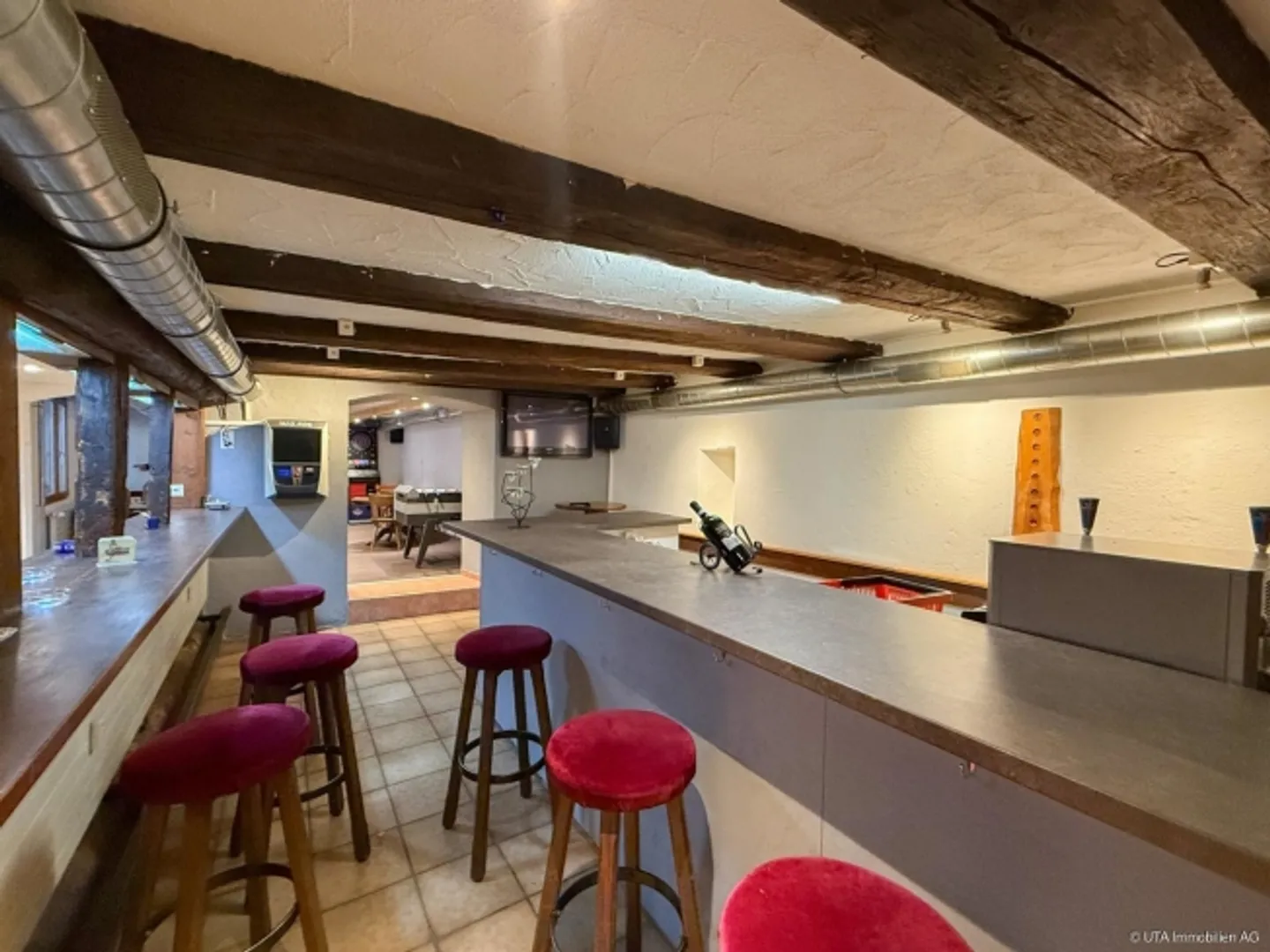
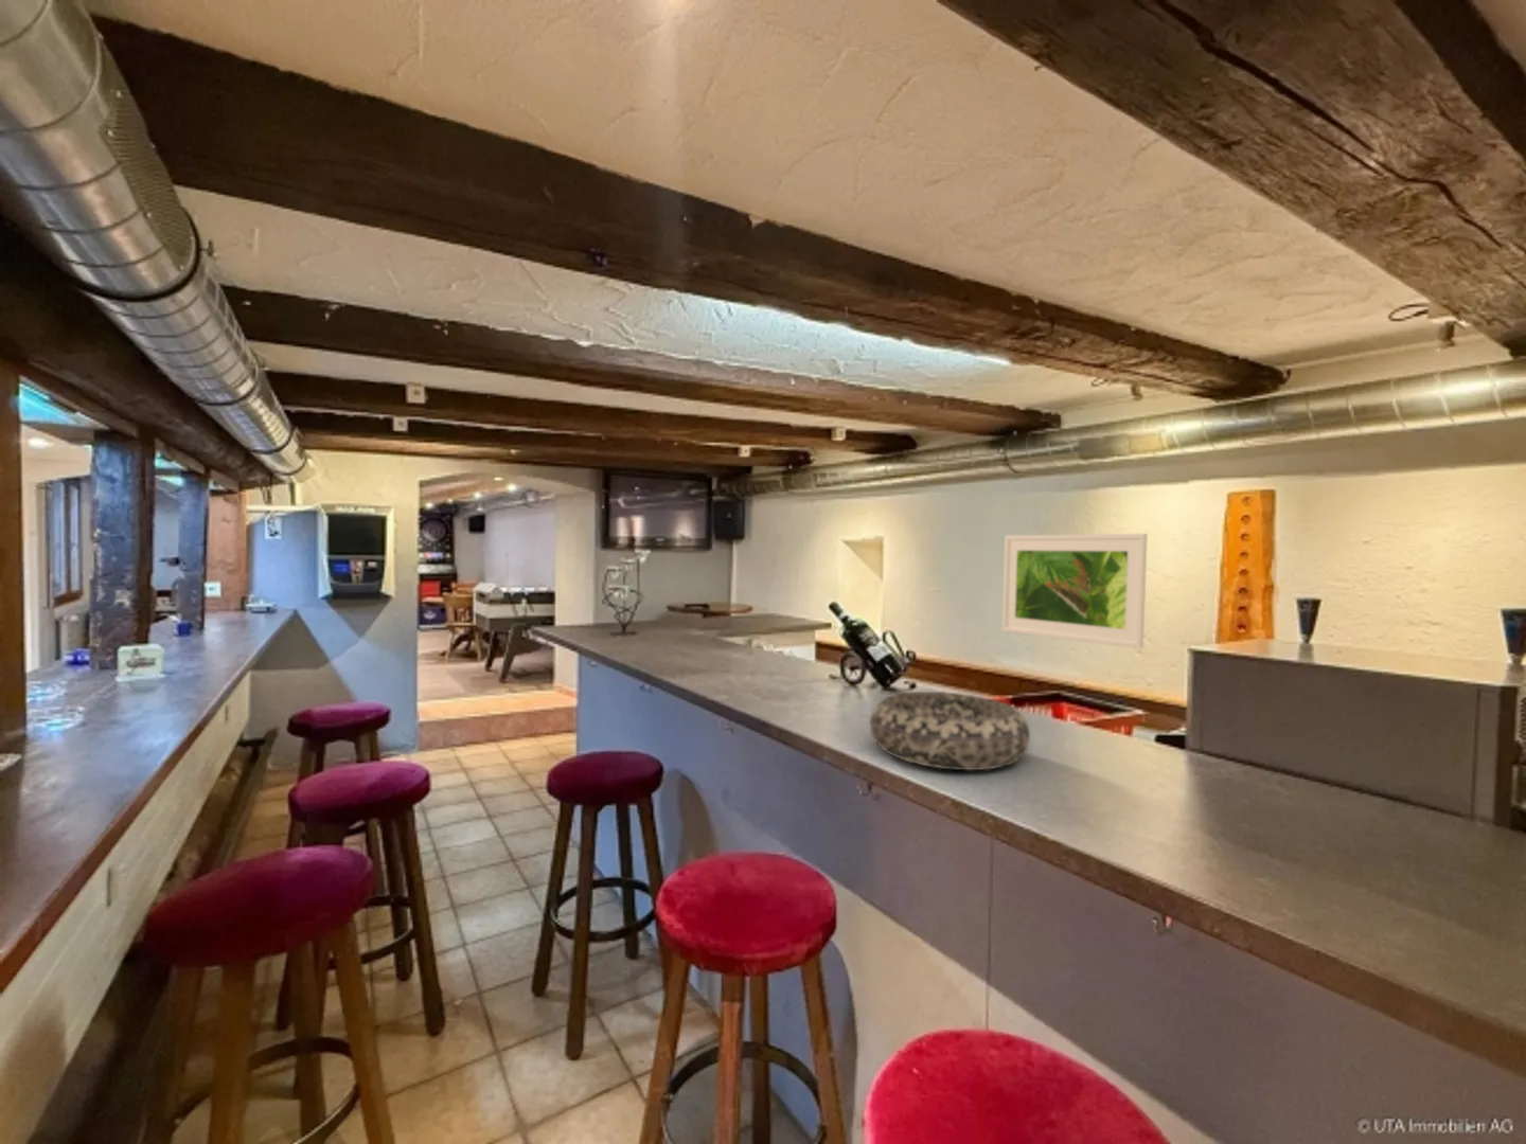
+ decorative bowl (947, 728)
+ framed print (1067, 586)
